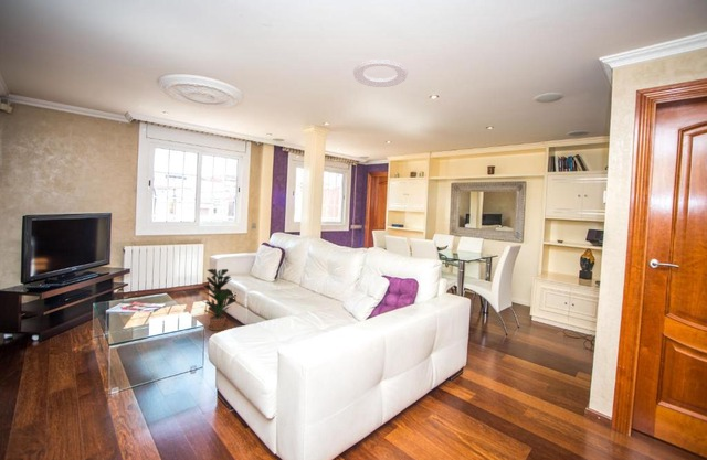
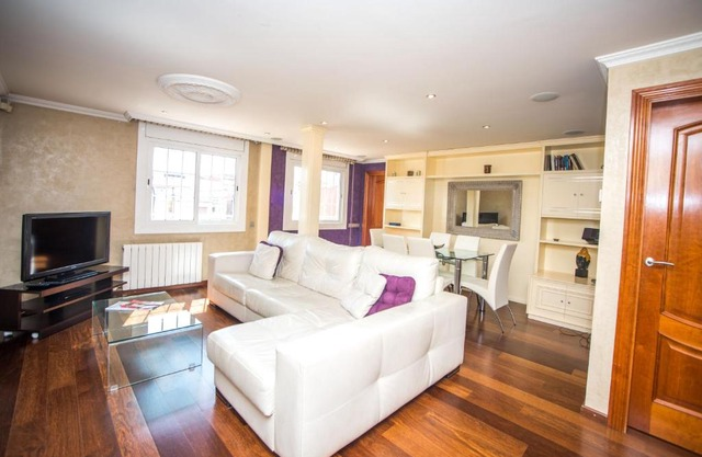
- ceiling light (378, 78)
- potted plant (221, 298)
